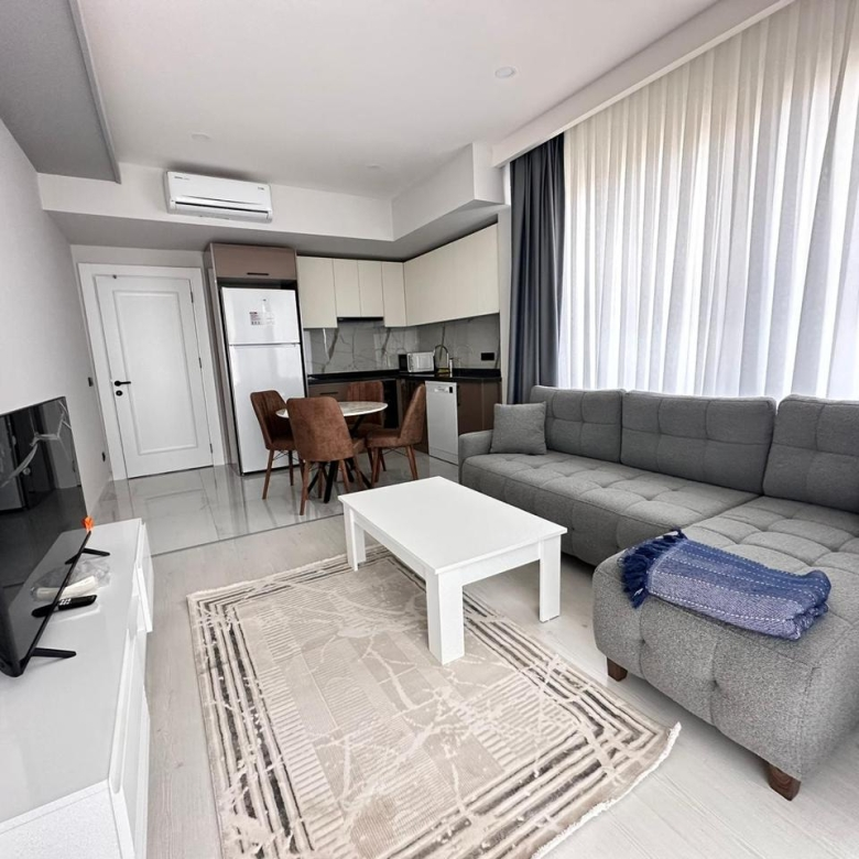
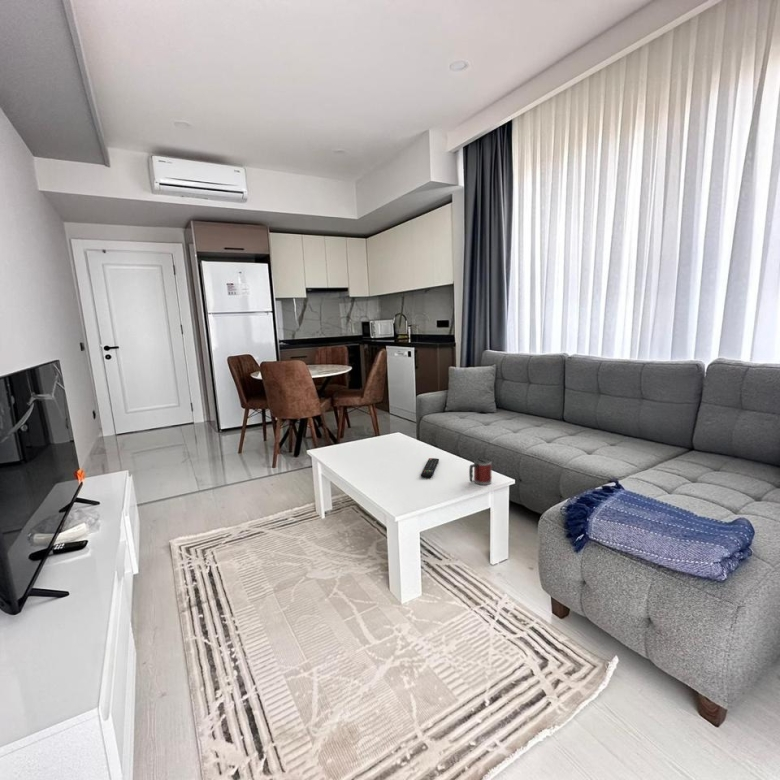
+ remote control (430, 467)
+ mug (480, 471)
